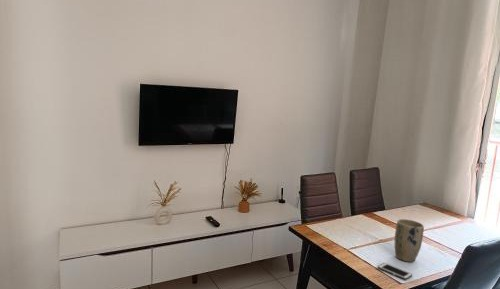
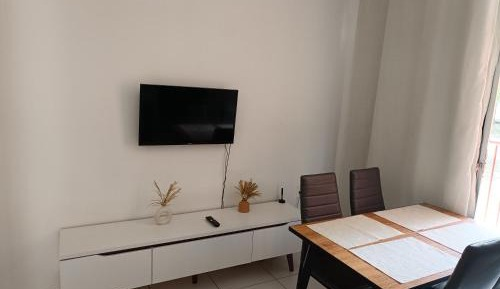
- cell phone (394, 271)
- plant pot (407, 240)
